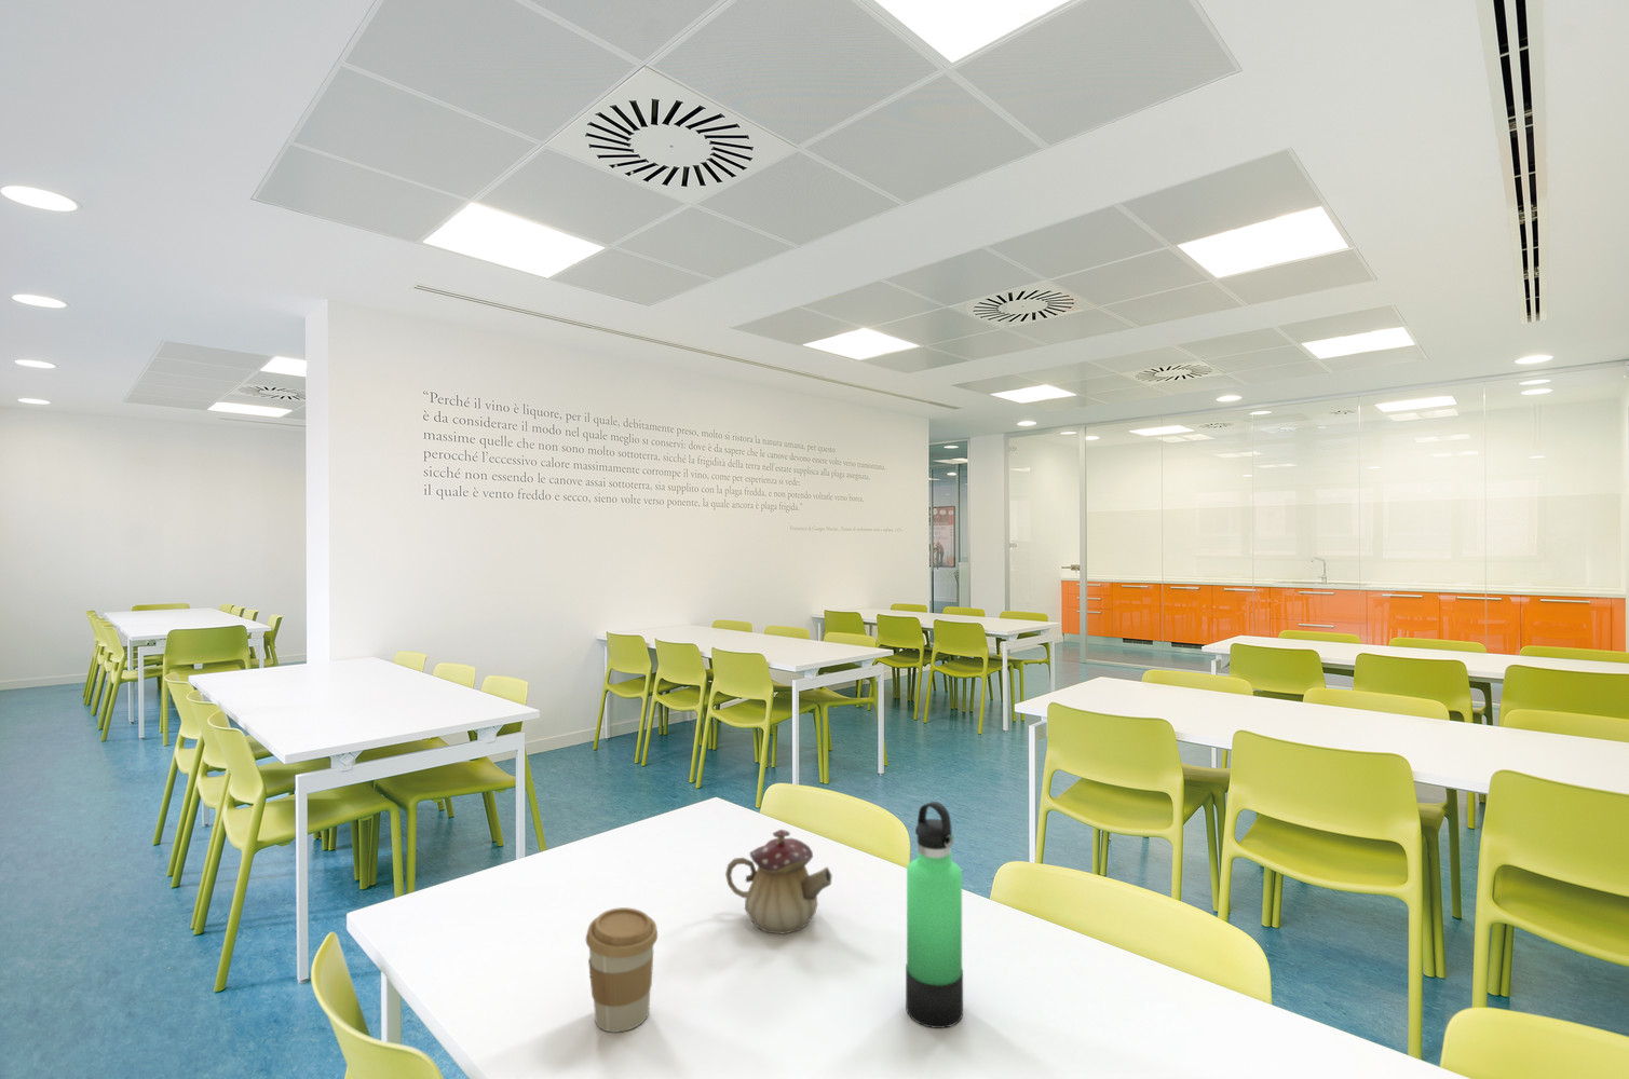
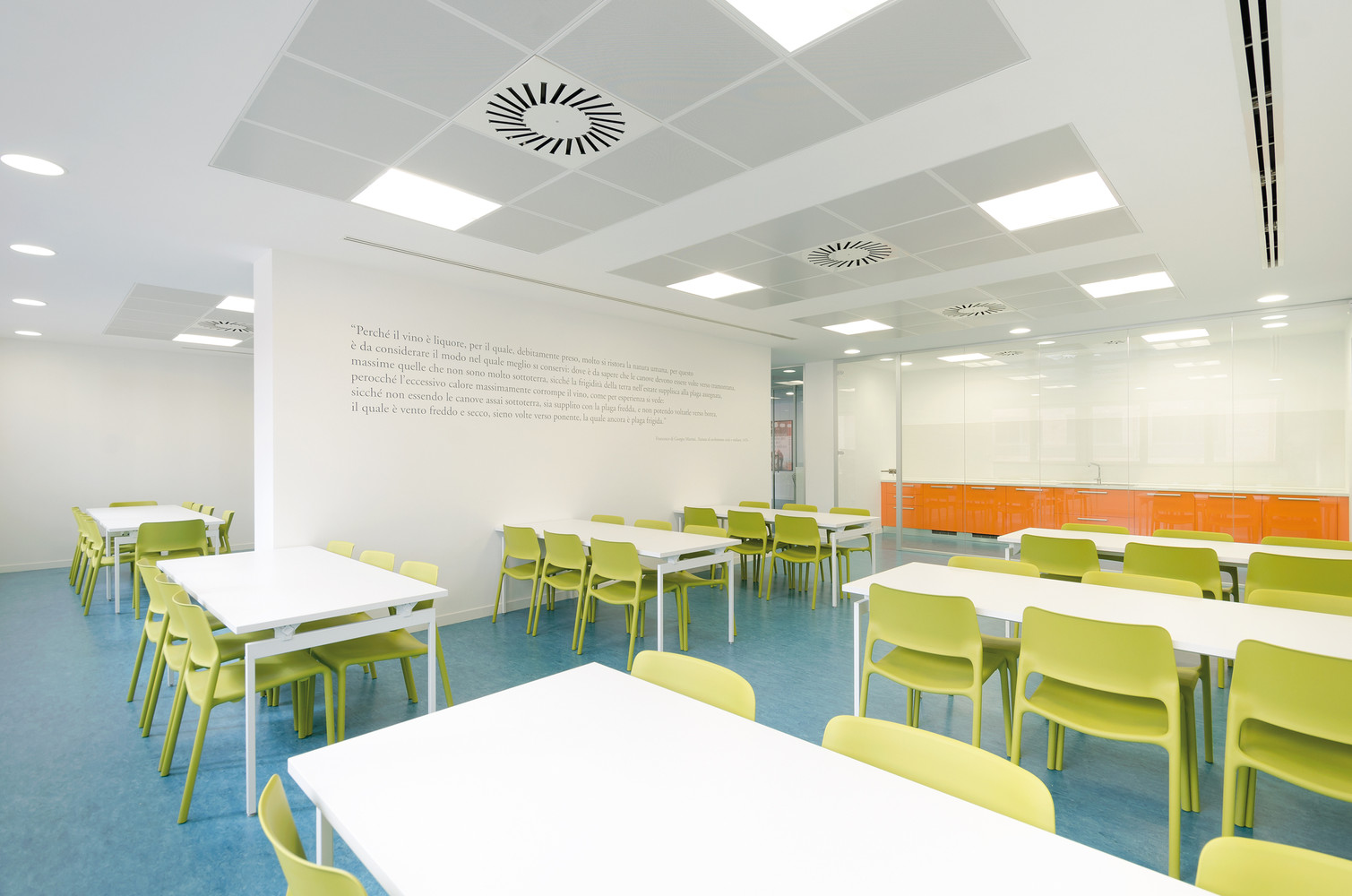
- thermos bottle (934, 907)
- teapot (776, 873)
- coffee cup (622, 966)
